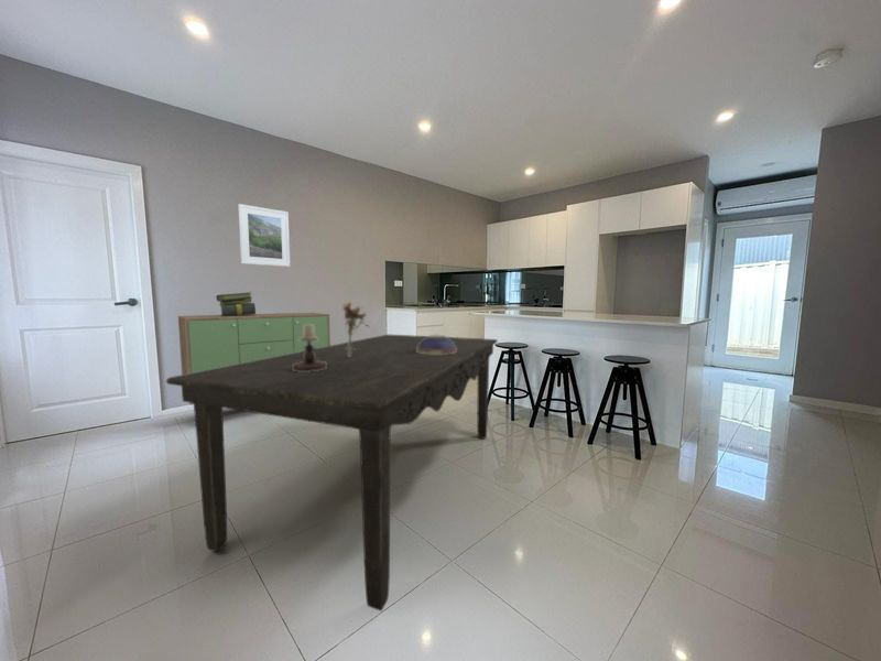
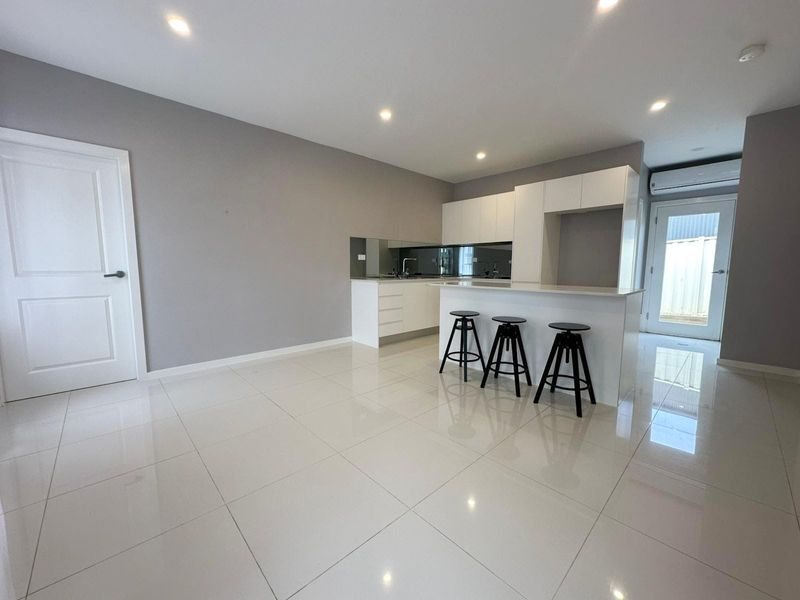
- dining table (385, 415)
- decorative bowl (436, 343)
- sideboard (259, 359)
- bouquet (352, 328)
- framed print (265, 237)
- stack of books (236, 303)
- candlestick (308, 346)
